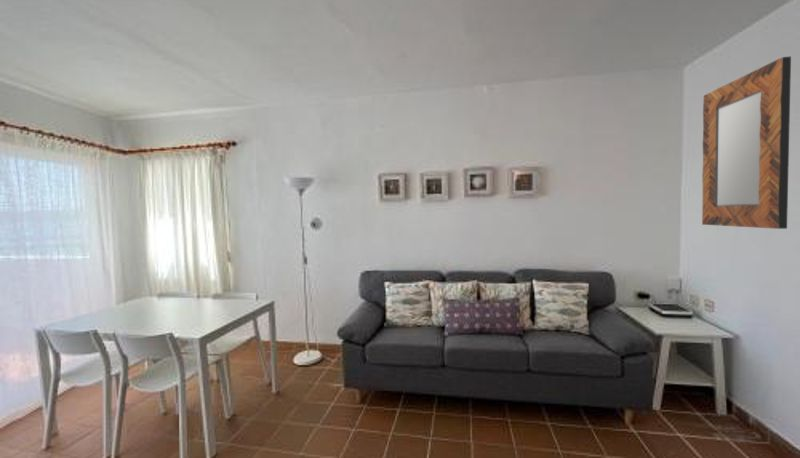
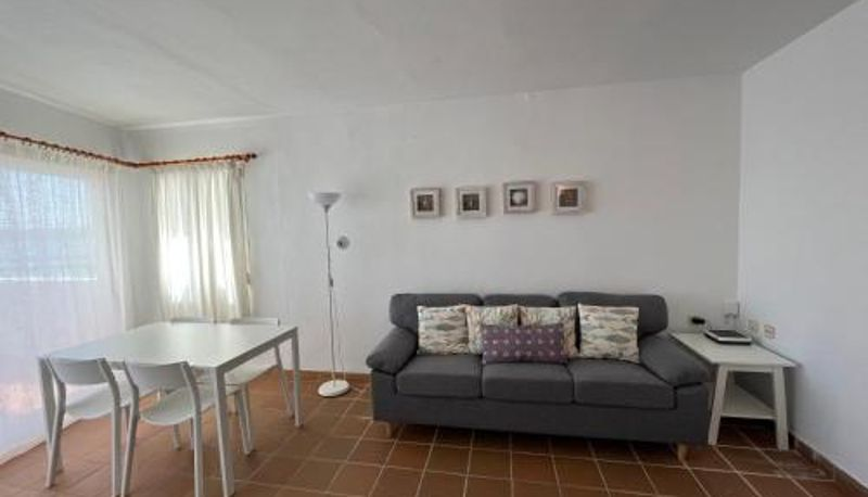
- home mirror (739, 153)
